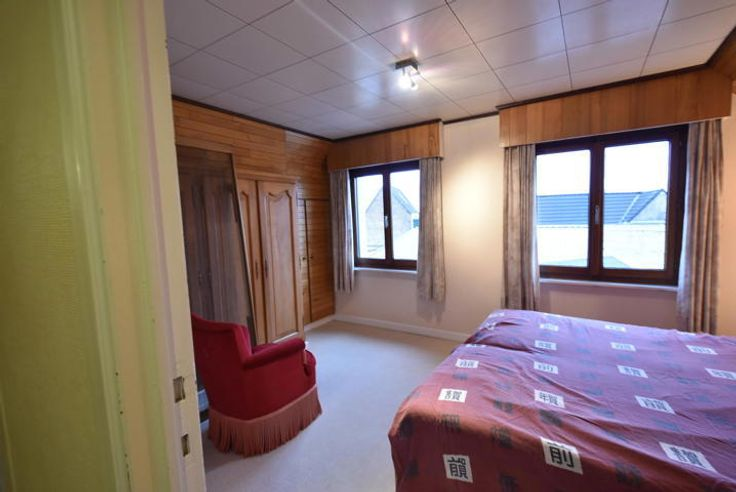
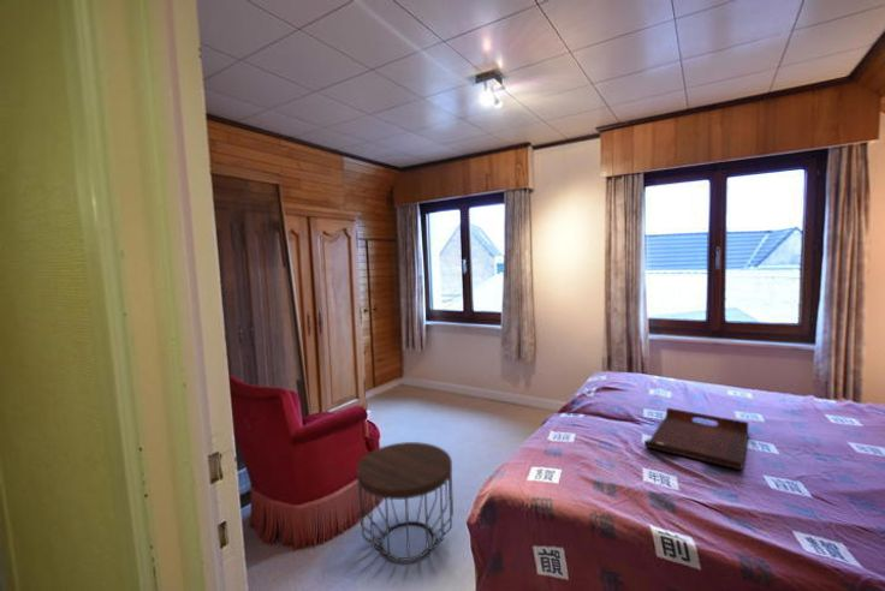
+ side table (406, 502)
+ serving tray (697, 435)
